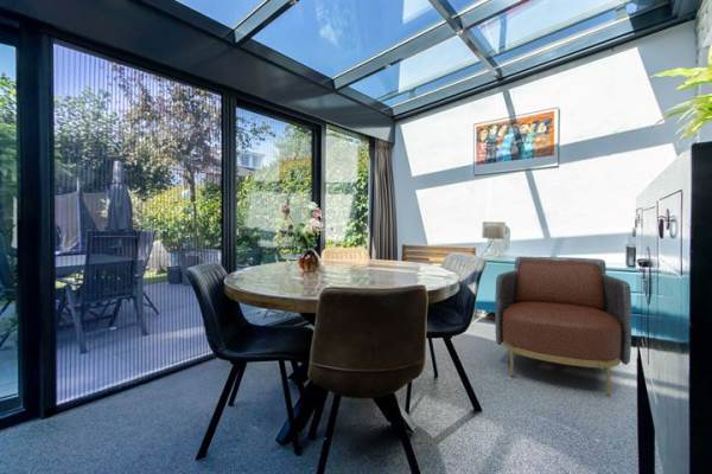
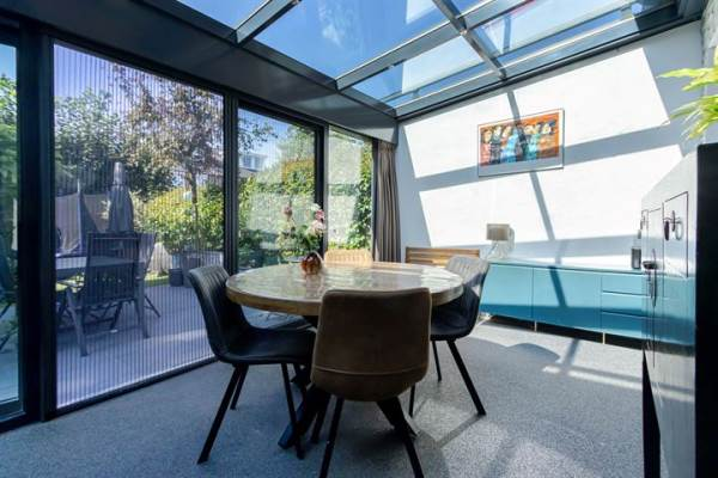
- armchair (557, 314)
